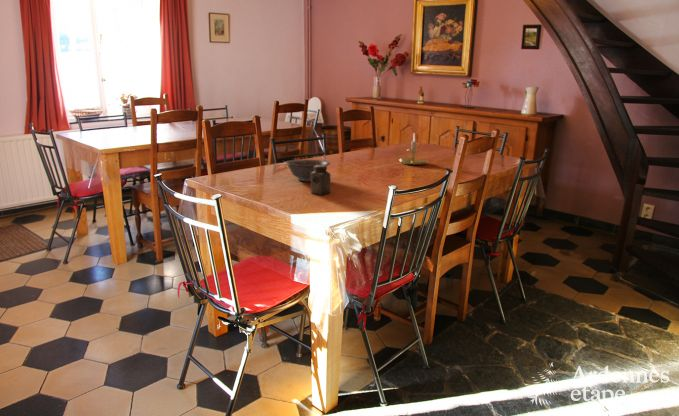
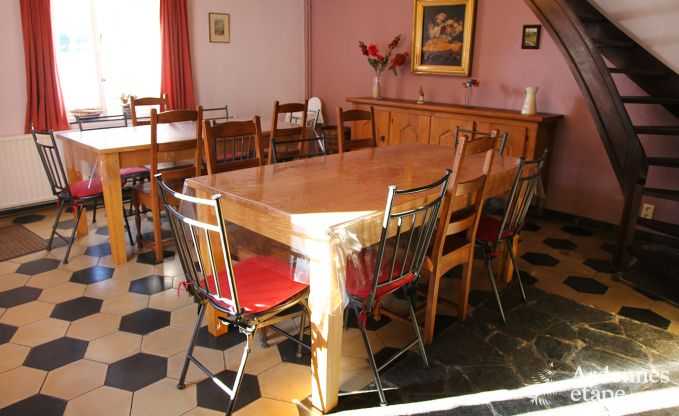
- decorative bowl (307, 171)
- salt shaker (320, 179)
- candle holder (412, 148)
